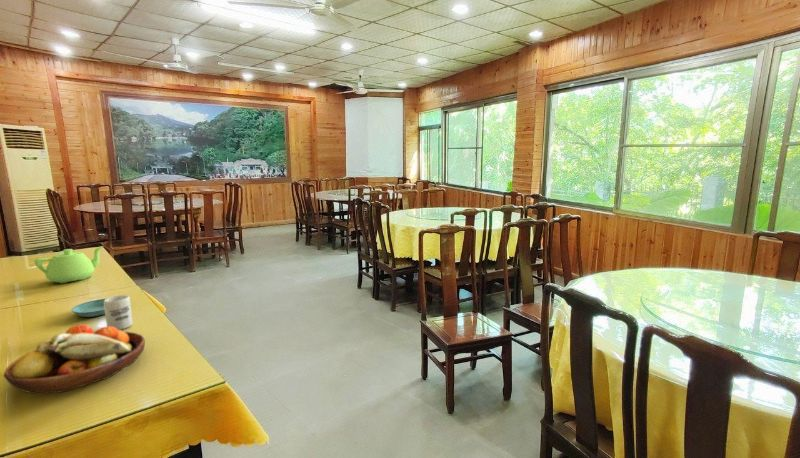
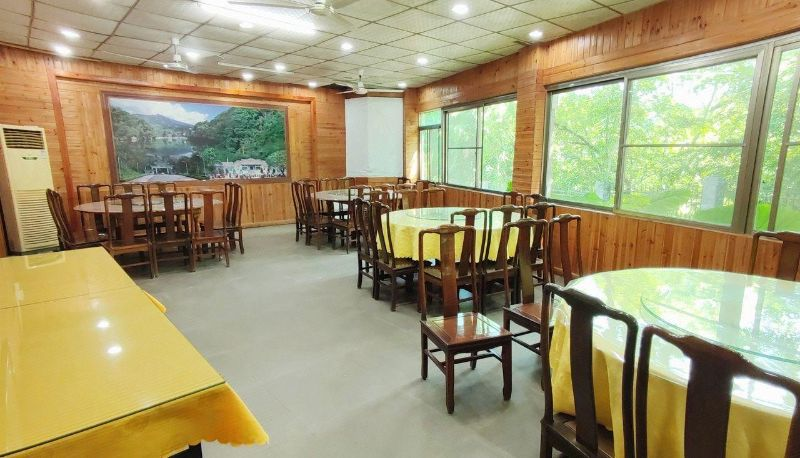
- cup (118, 312)
- fruit bowl (81, 348)
- saucer (97, 308)
- teapot (72, 264)
